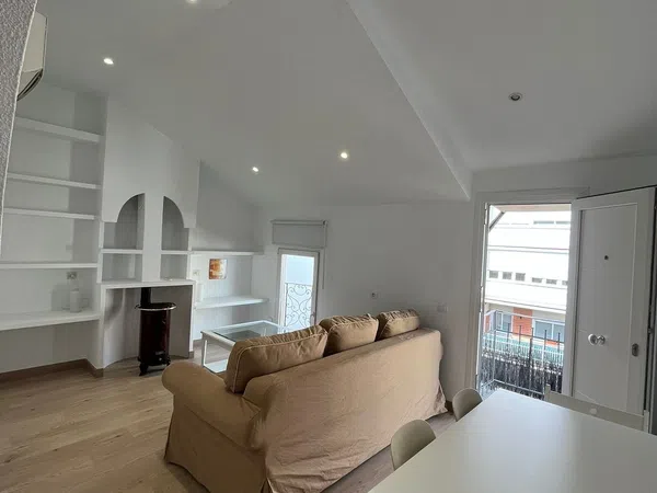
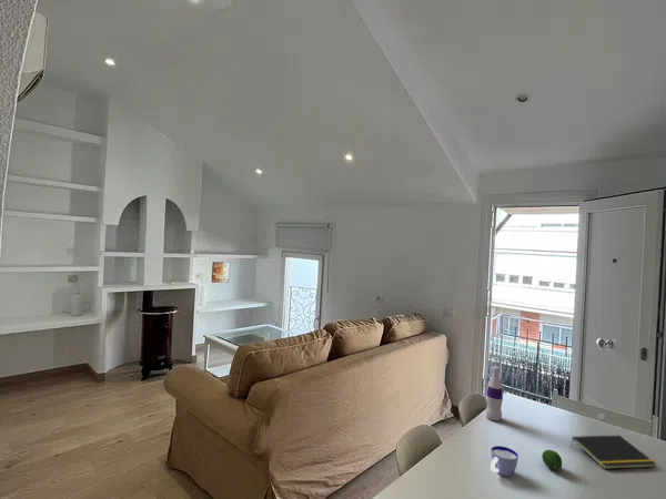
+ bottle (494, 393)
+ cup (501, 462)
+ notepad (612, 450)
+ fruit (552, 459)
